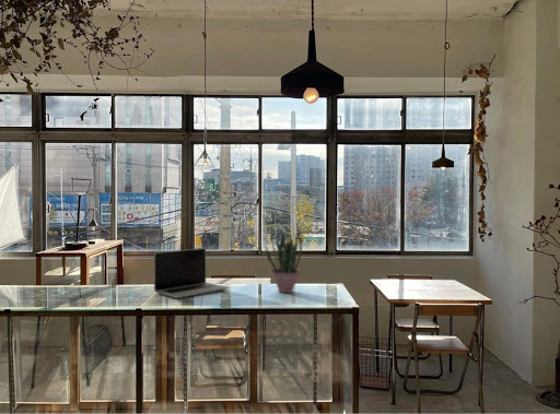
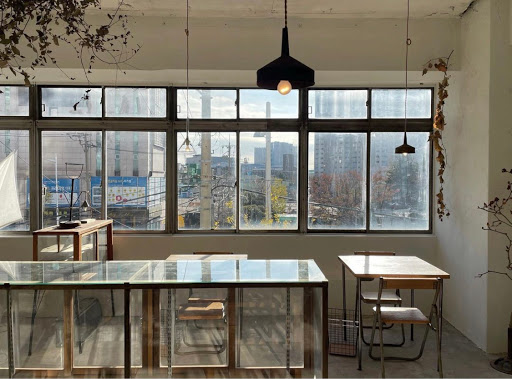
- potted plant (284, 260)
- laptop (191, 271)
